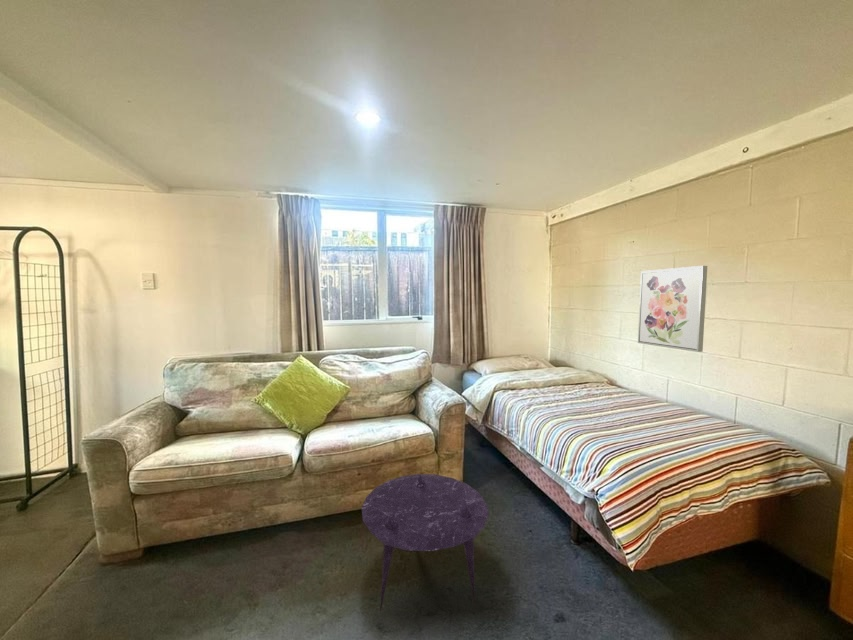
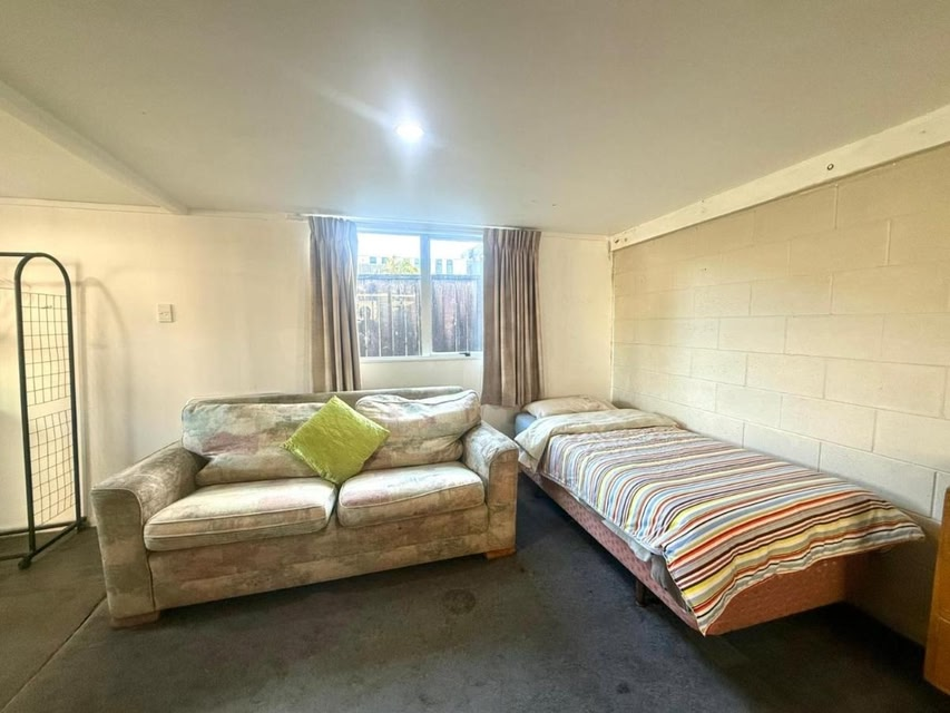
- side table (424, 535)
- wall art (669, 308)
